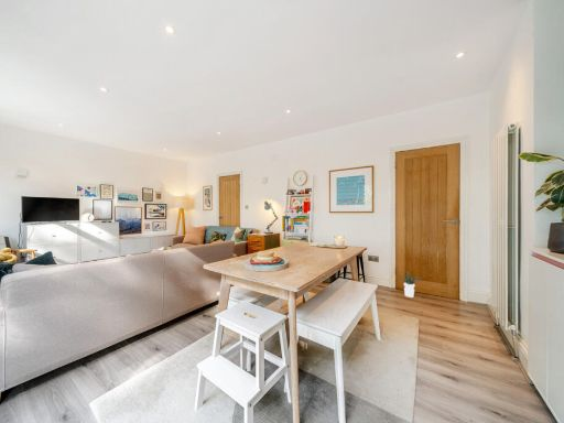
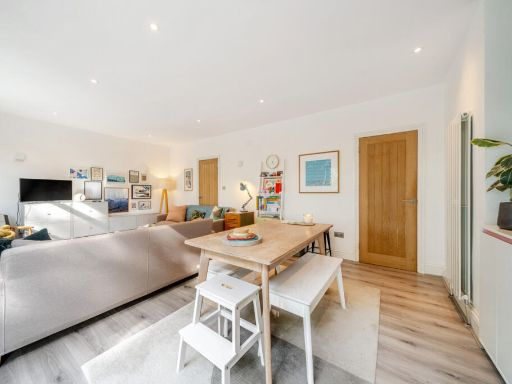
- potted plant (409, 284)
